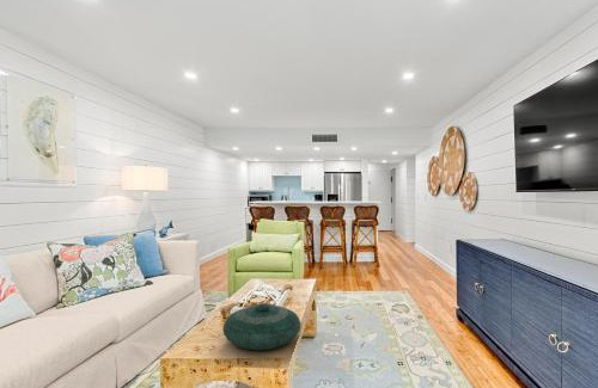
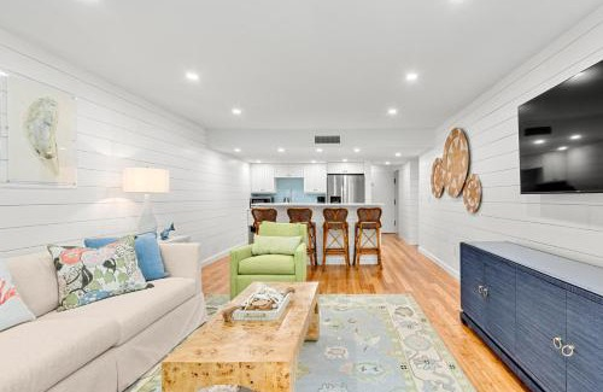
- decorative bowl (262, 321)
